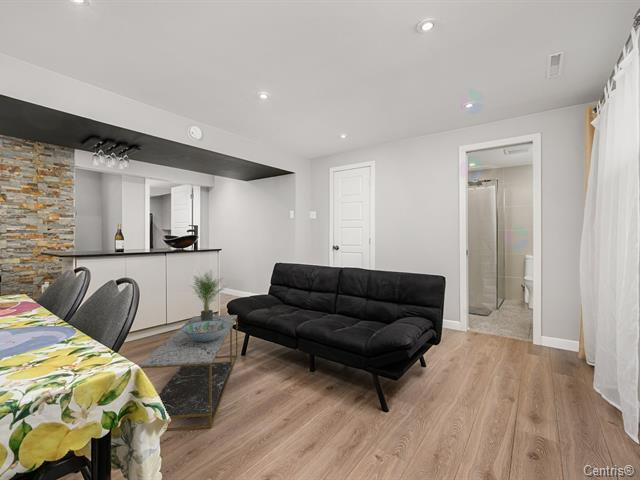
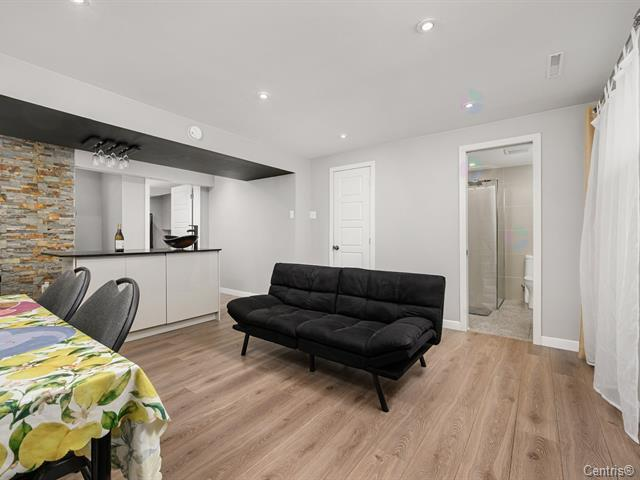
- decorative bowl (205, 332)
- coffee table (200, 359)
- potted plant (209, 293)
